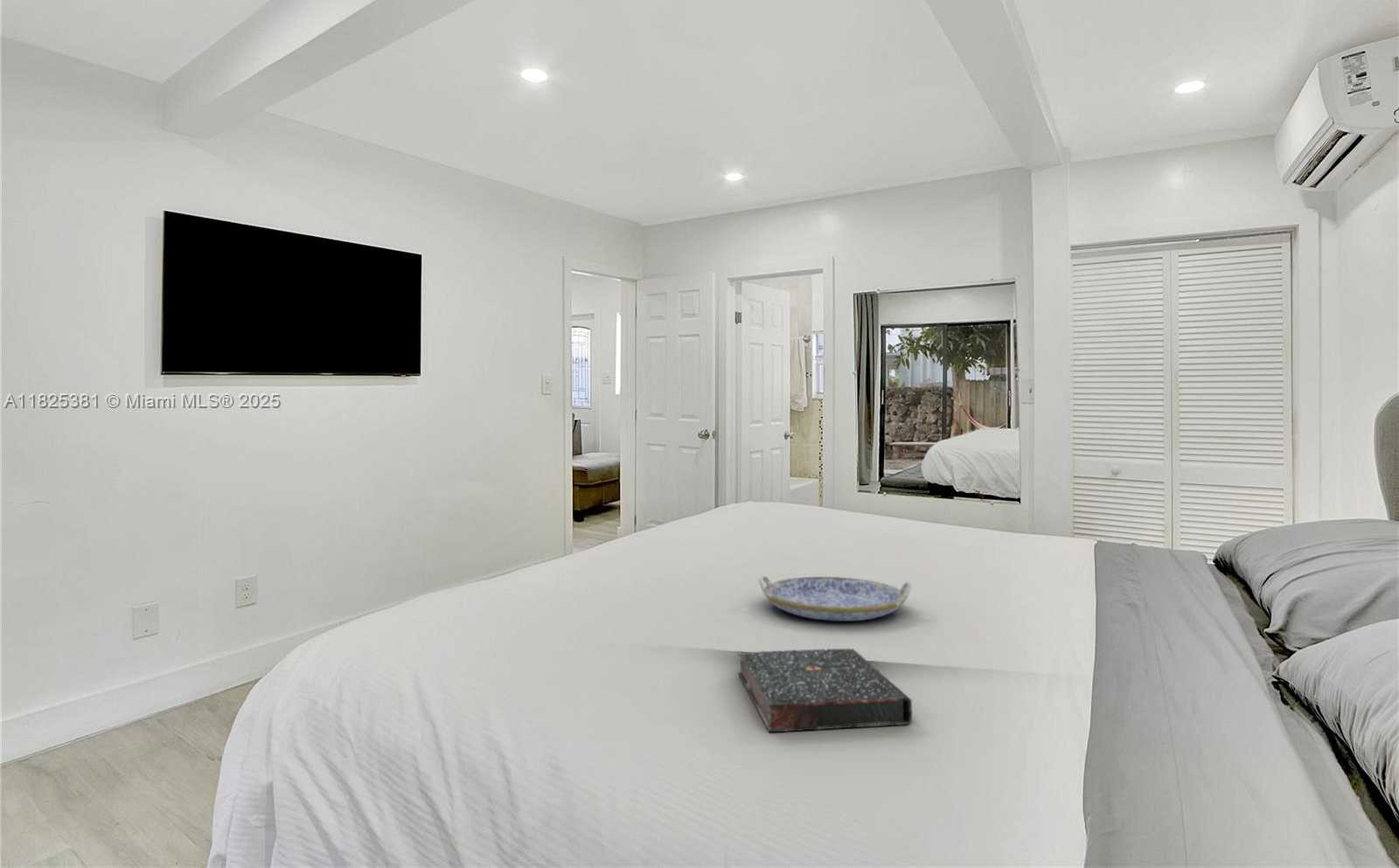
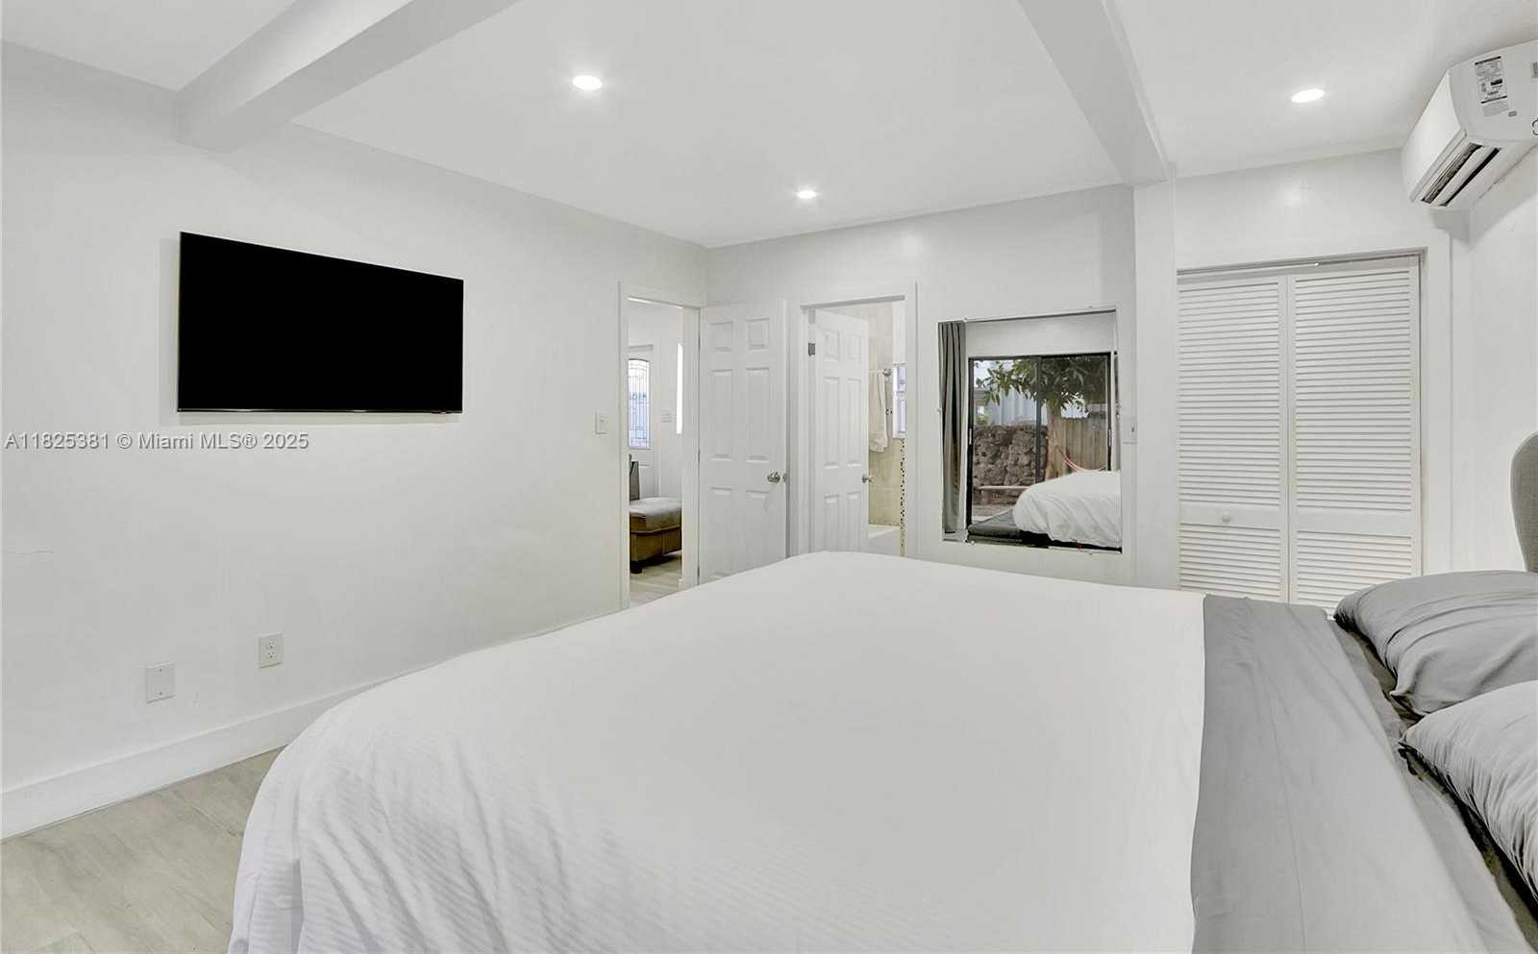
- serving tray (833, 594)
- book (817, 684)
